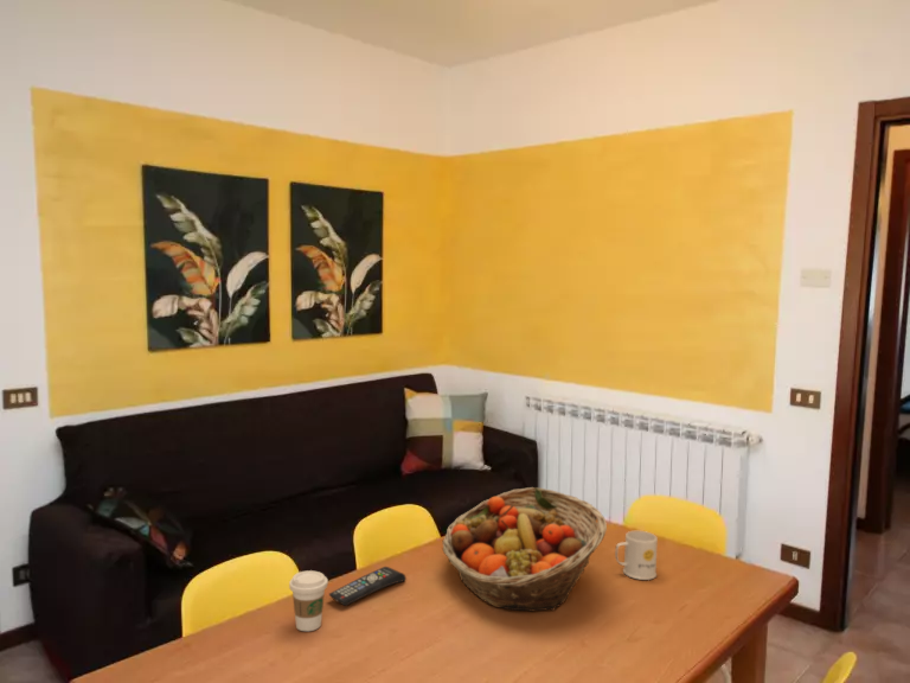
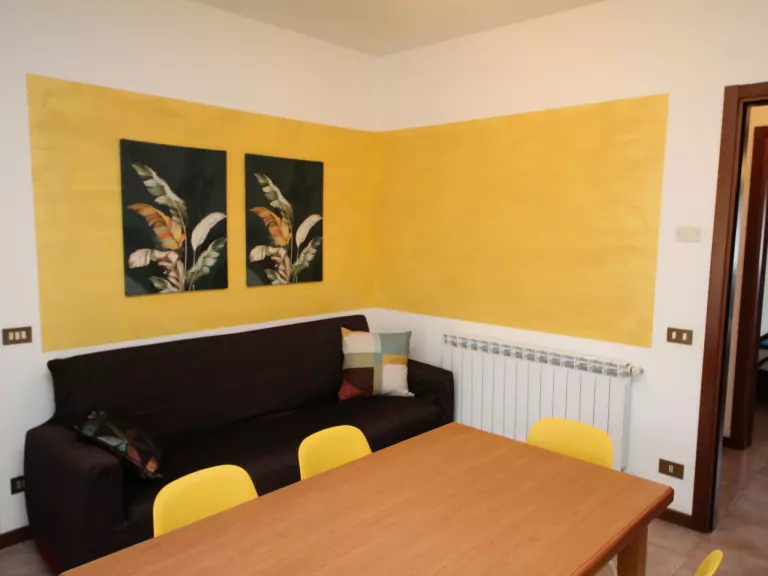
- coffee cup (308, 600)
- fruit basket (521, 544)
- mug (636, 555)
- remote control (369, 585)
